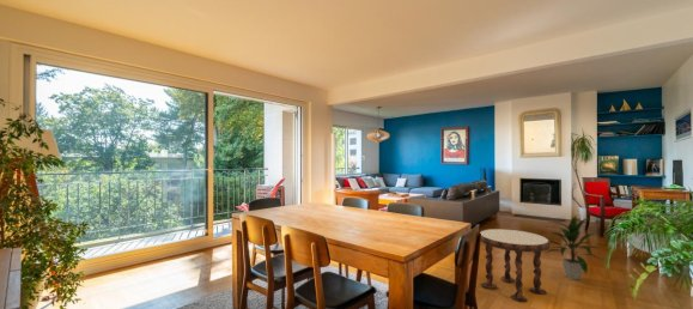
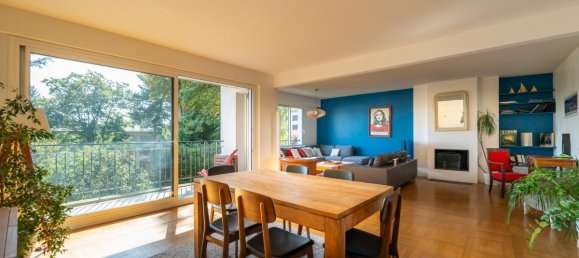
- indoor plant (572, 247)
- side table (515, 262)
